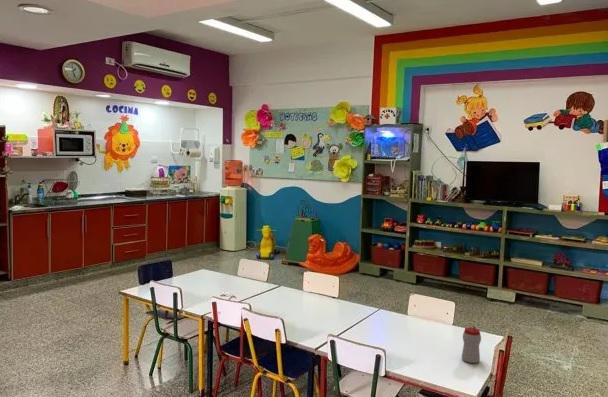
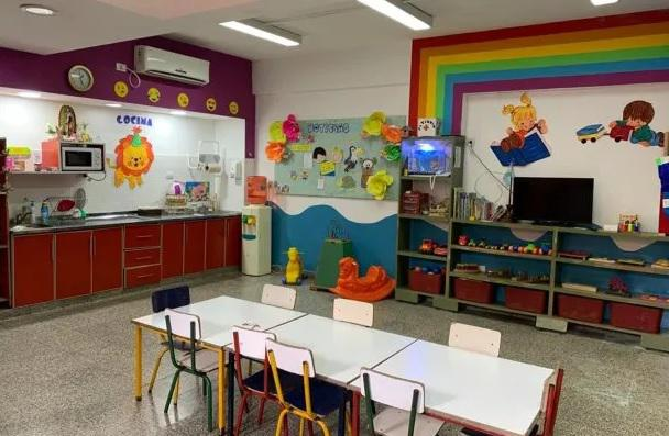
- sippy cup (471, 342)
